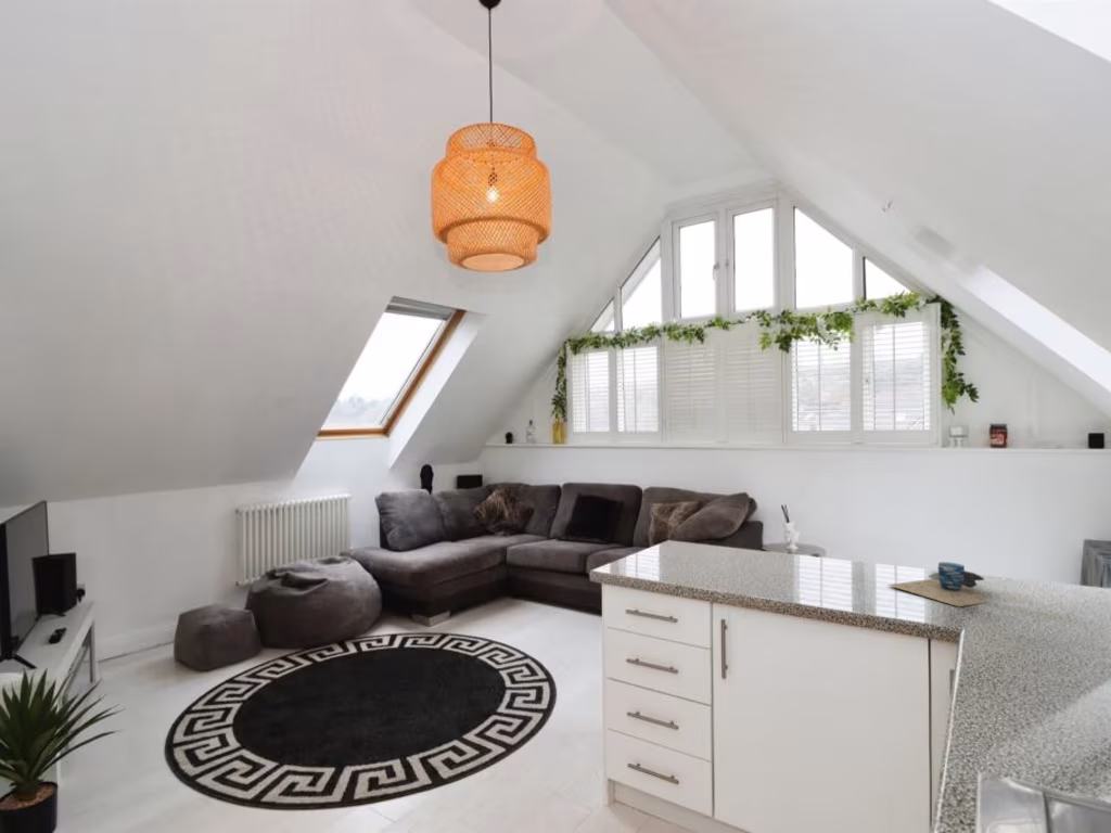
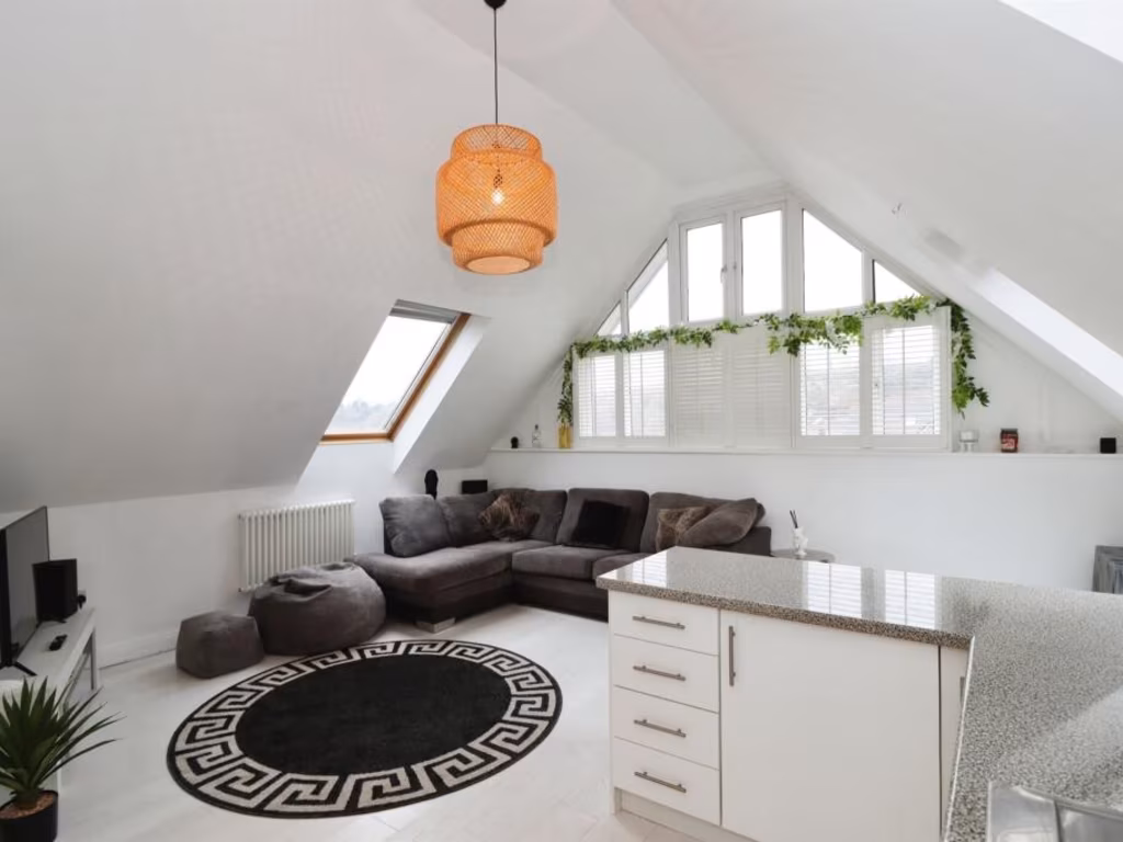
- cup (949, 575)
